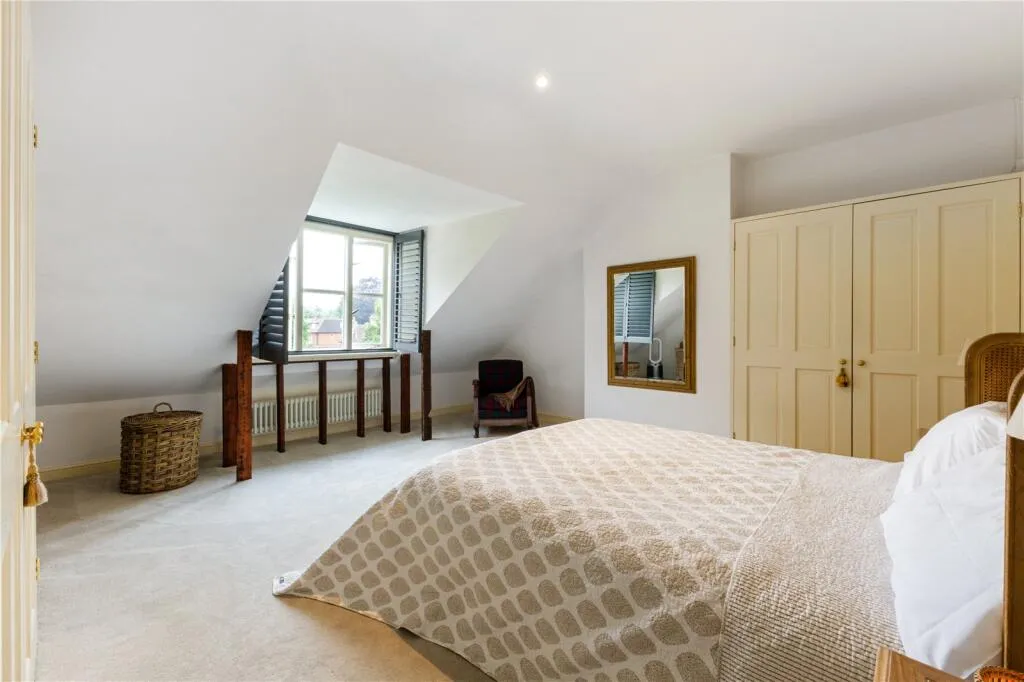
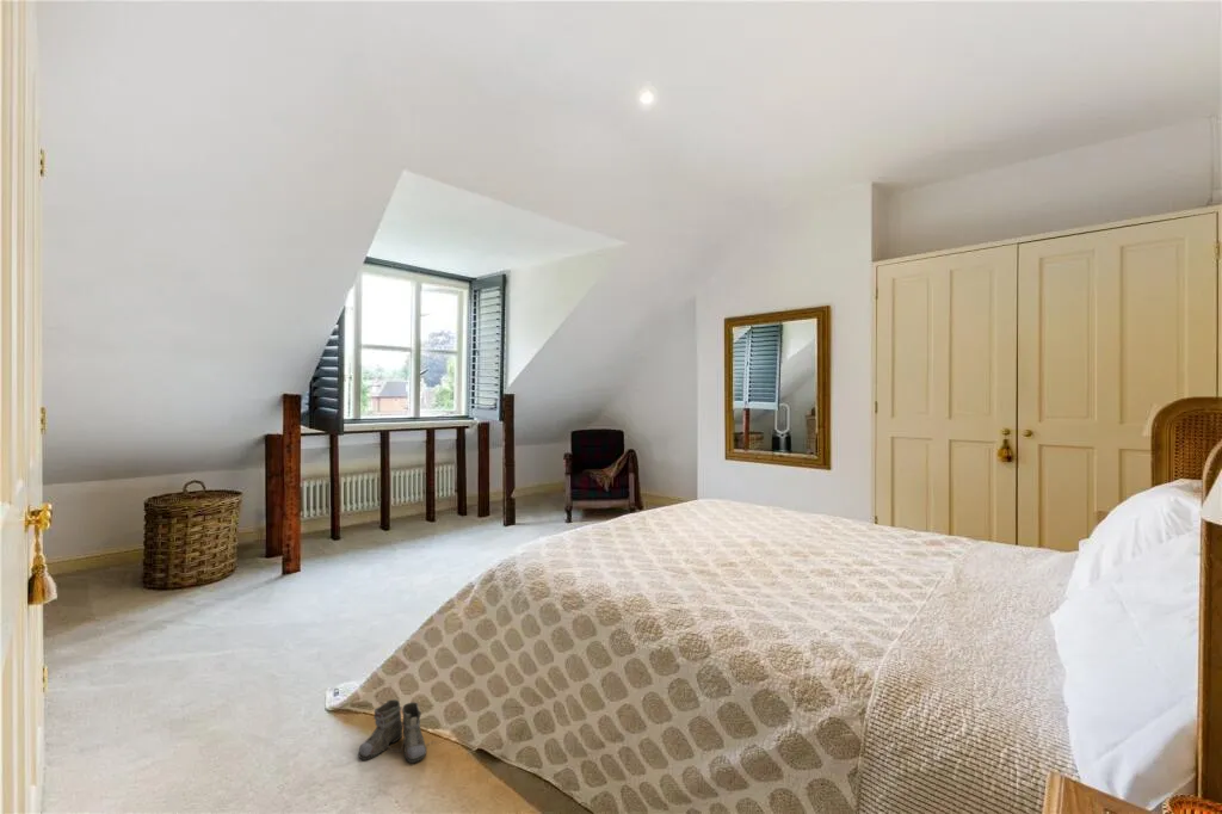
+ boots (394, 729)
